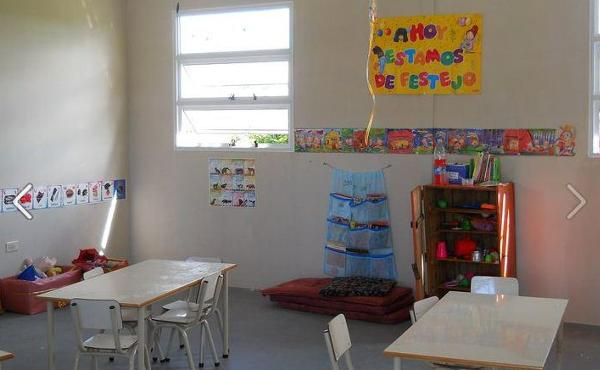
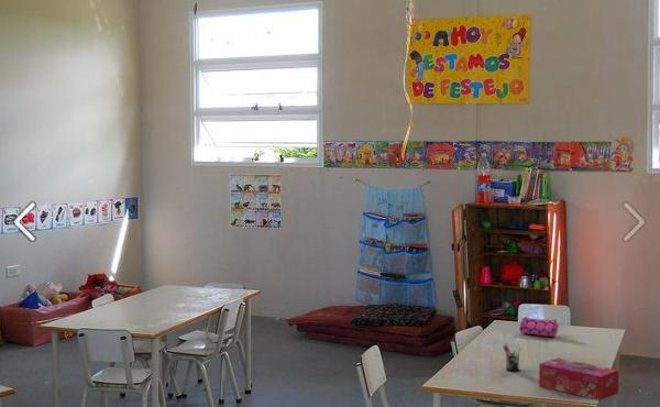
+ pen holder (512, 356)
+ tissue box (578, 377)
+ pencil case (538, 326)
